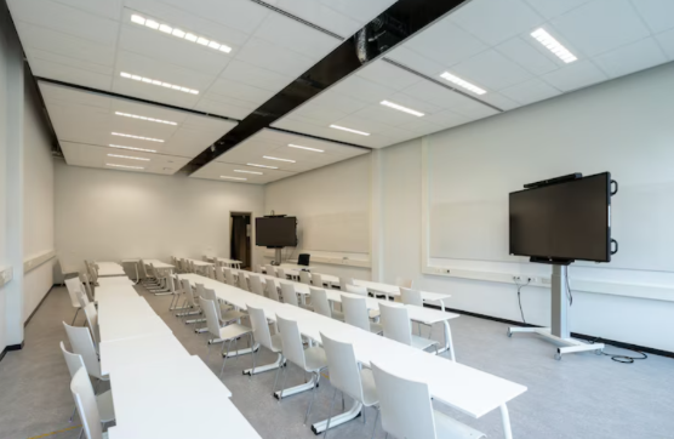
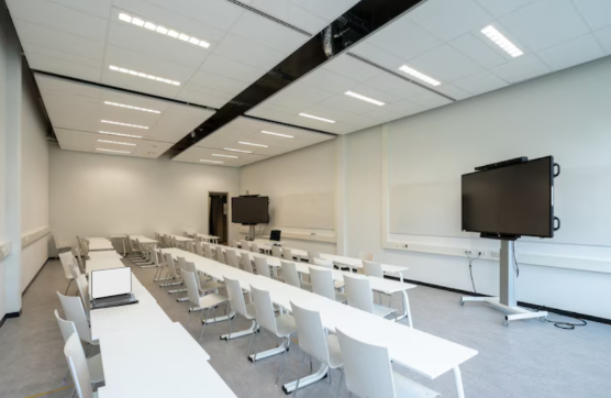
+ laptop (113, 286)
